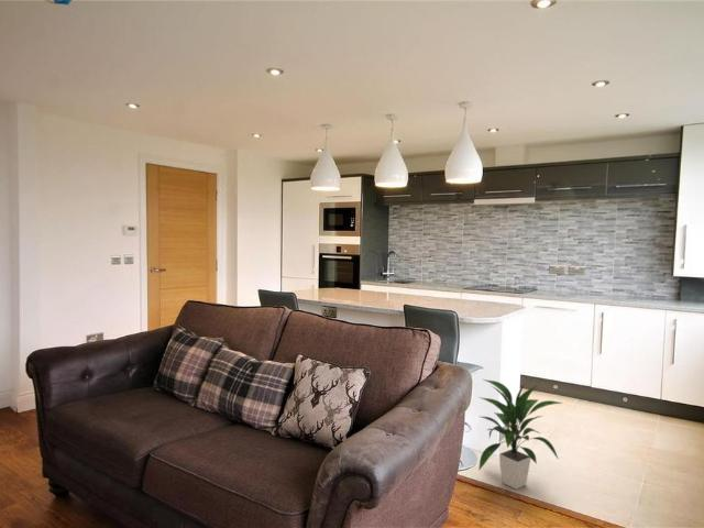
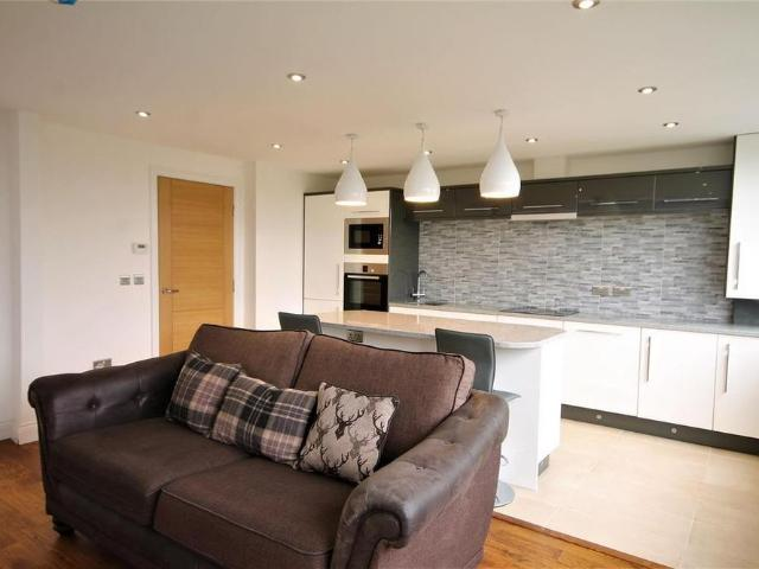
- indoor plant (512, 430)
